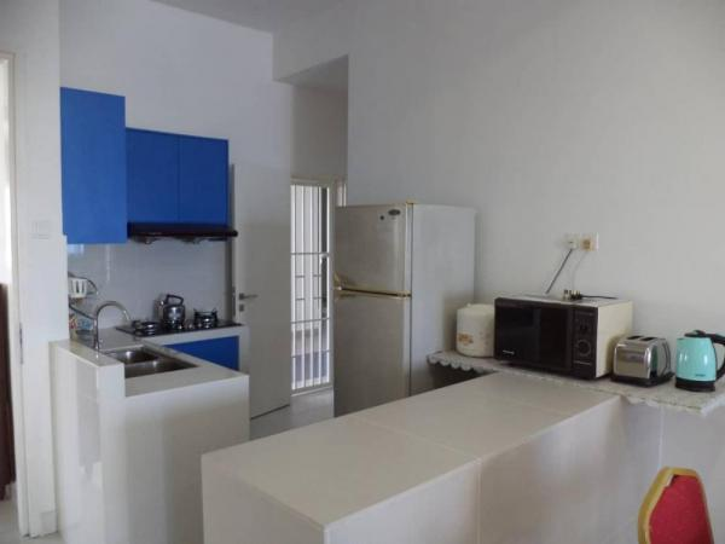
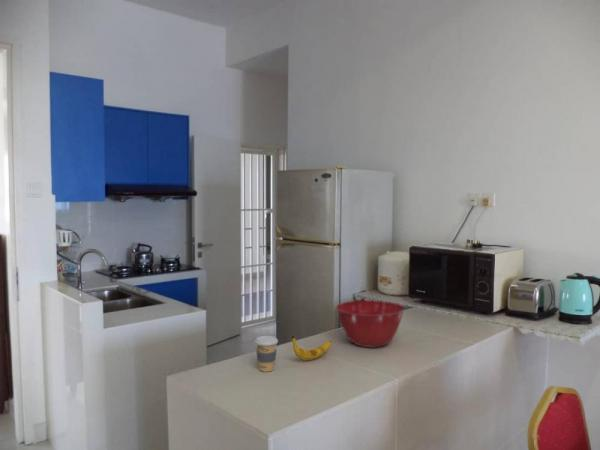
+ coffee cup (266, 353)
+ banana (312, 349)
+ mixing bowl (369, 324)
